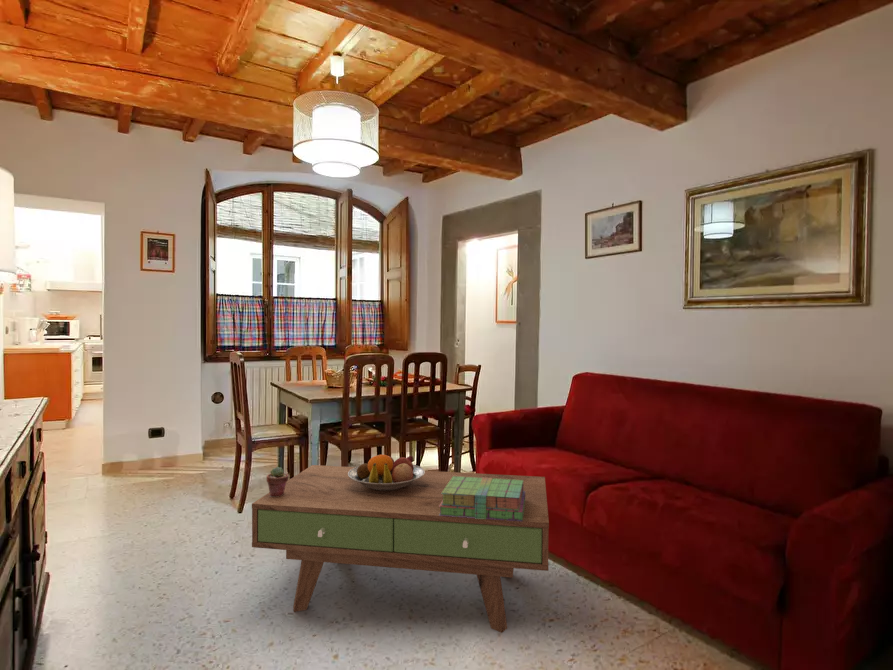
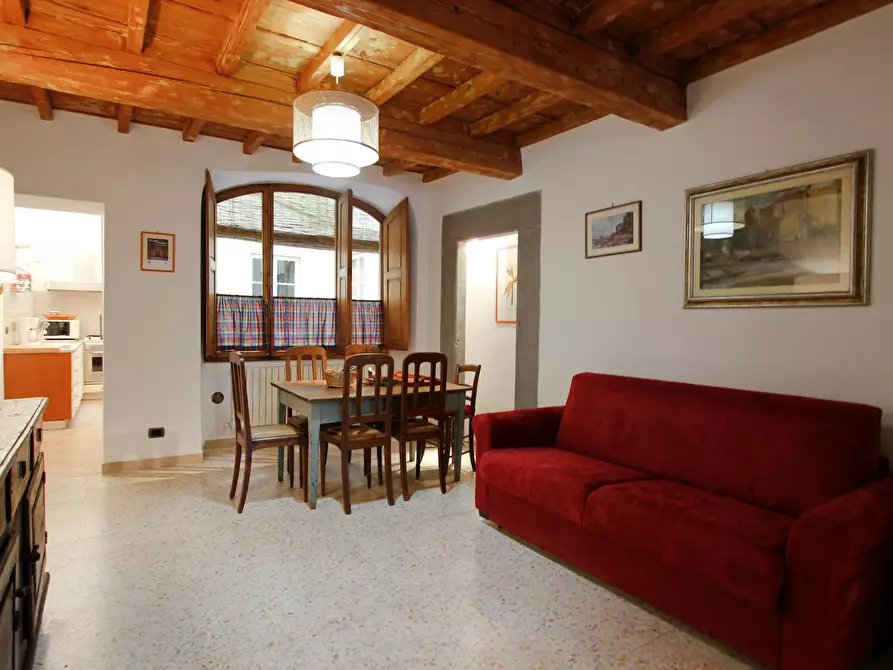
- potted succulent (277, 480)
- fruit bowl (386, 468)
- stack of books (484, 496)
- coffee table (409, 540)
